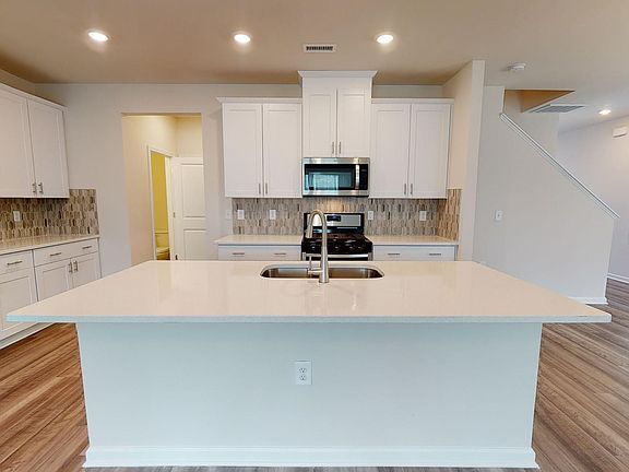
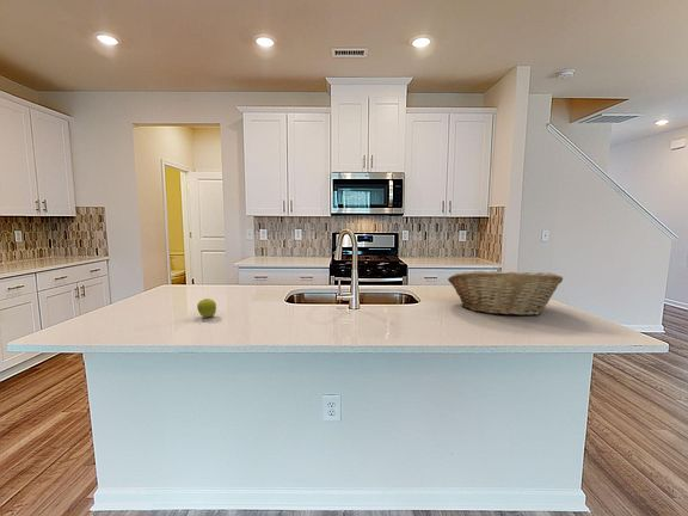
+ fruit basket (502, 288)
+ fruit (207, 307)
